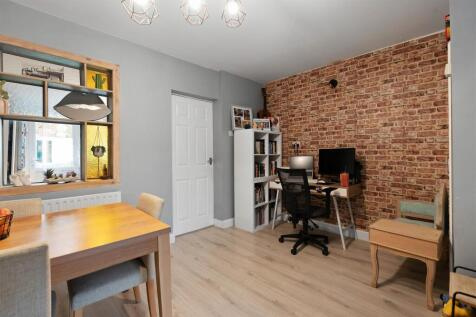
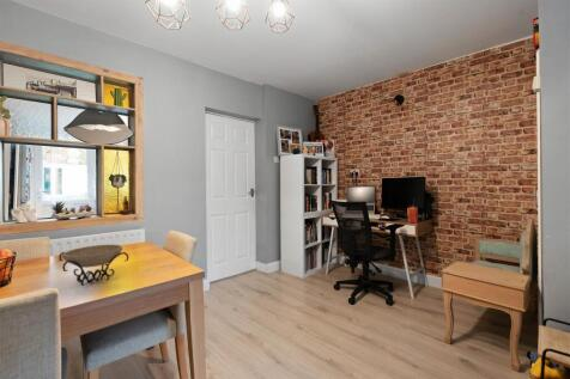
+ decorative bowl (93, 265)
